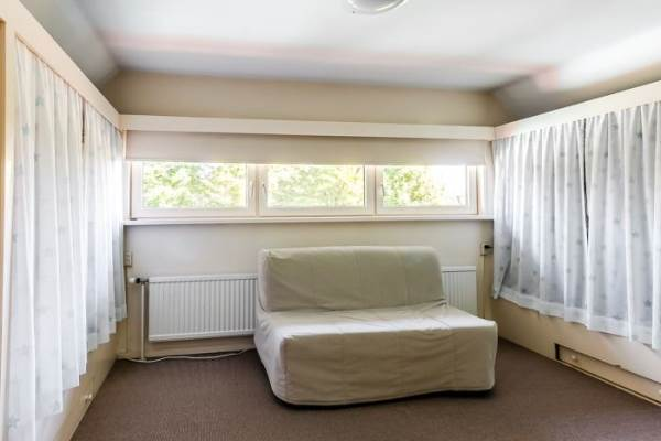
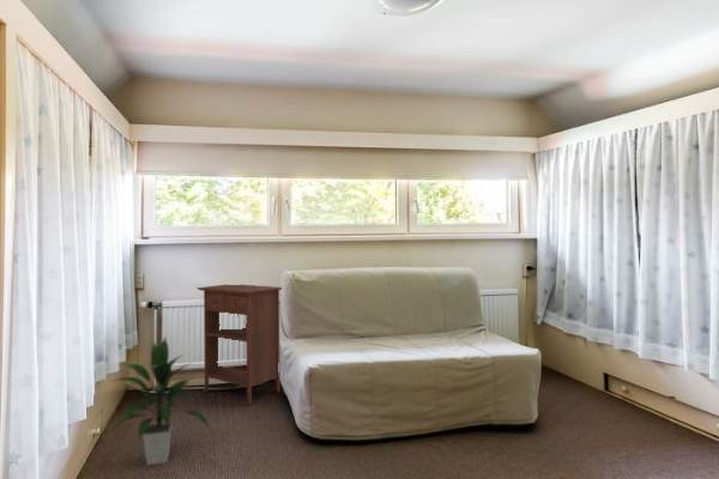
+ indoor plant (161, 401)
+ nightstand (240, 339)
